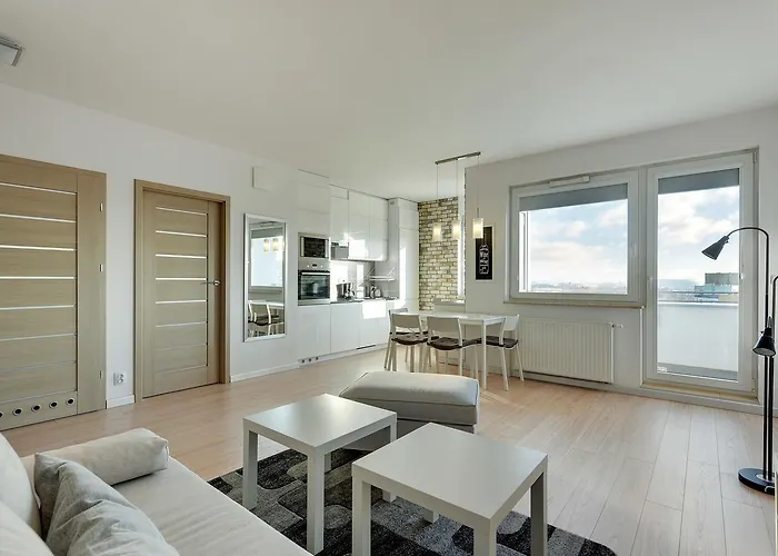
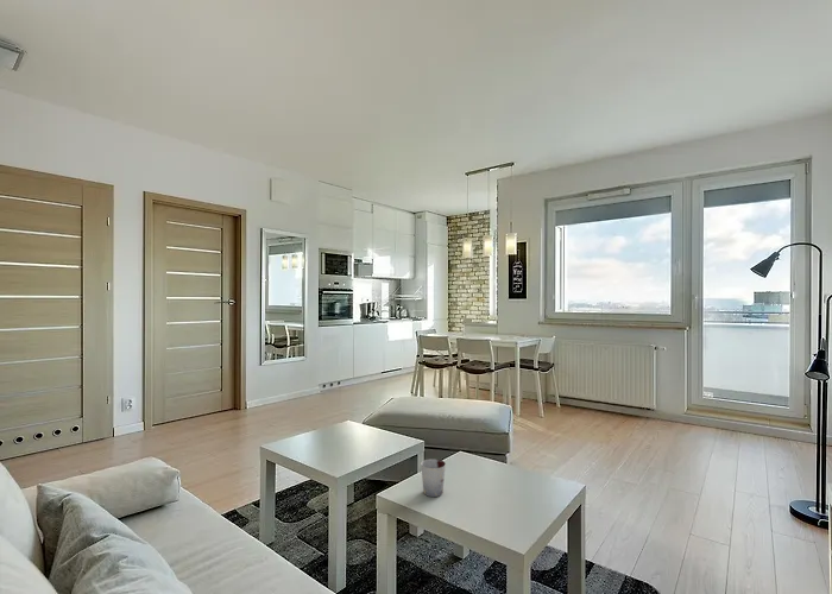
+ cup (434, 475)
